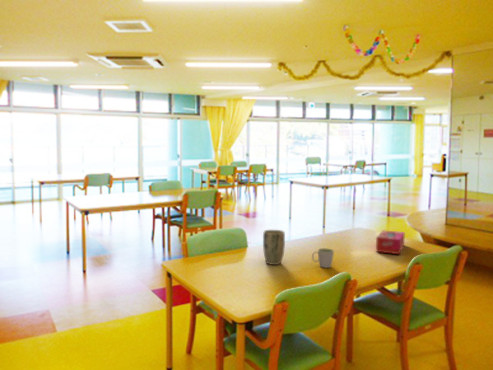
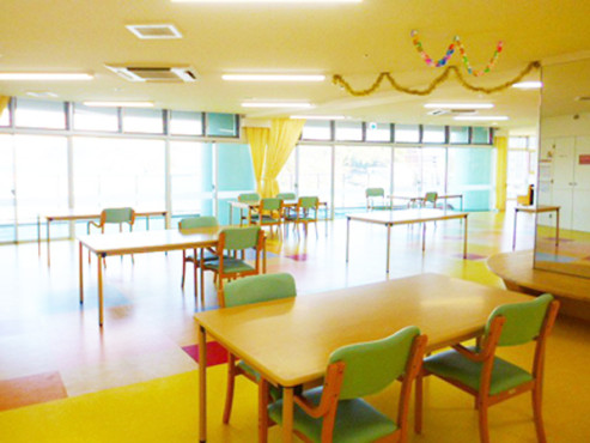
- mug (322, 258)
- tissue box (390, 241)
- plant pot (273, 247)
